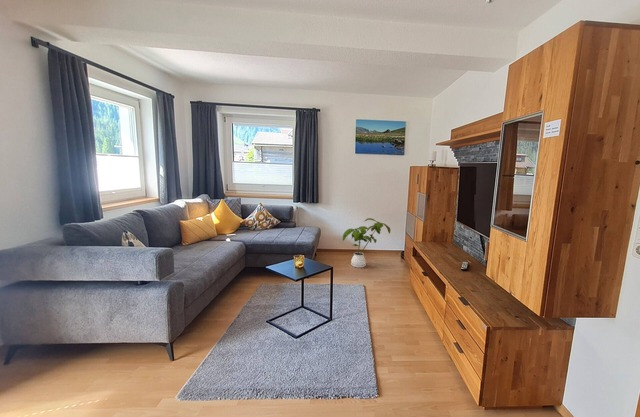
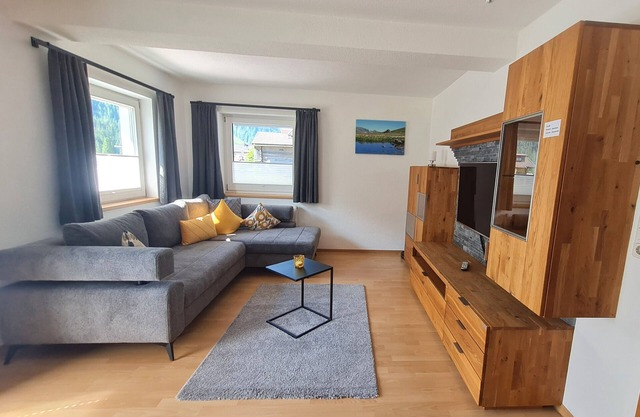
- house plant (367, 242)
